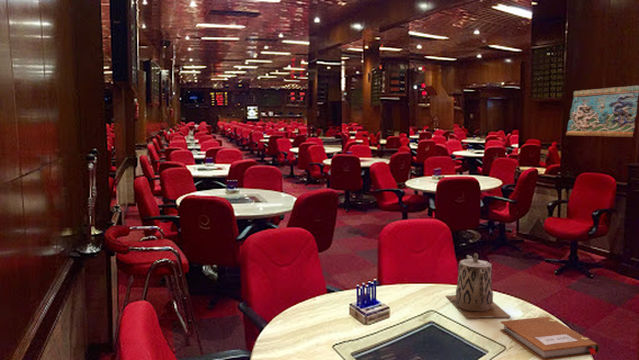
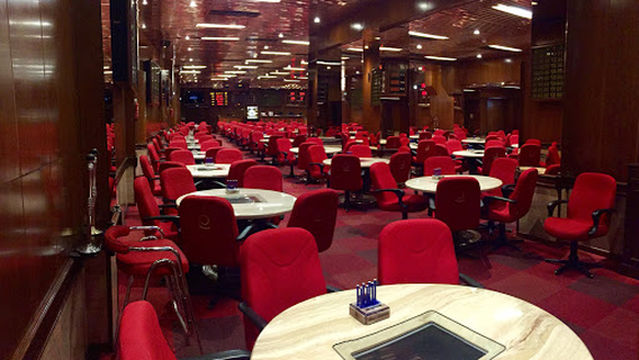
- notebook (548, 337)
- teapot (477, 279)
- decorative wall panel (600, 112)
